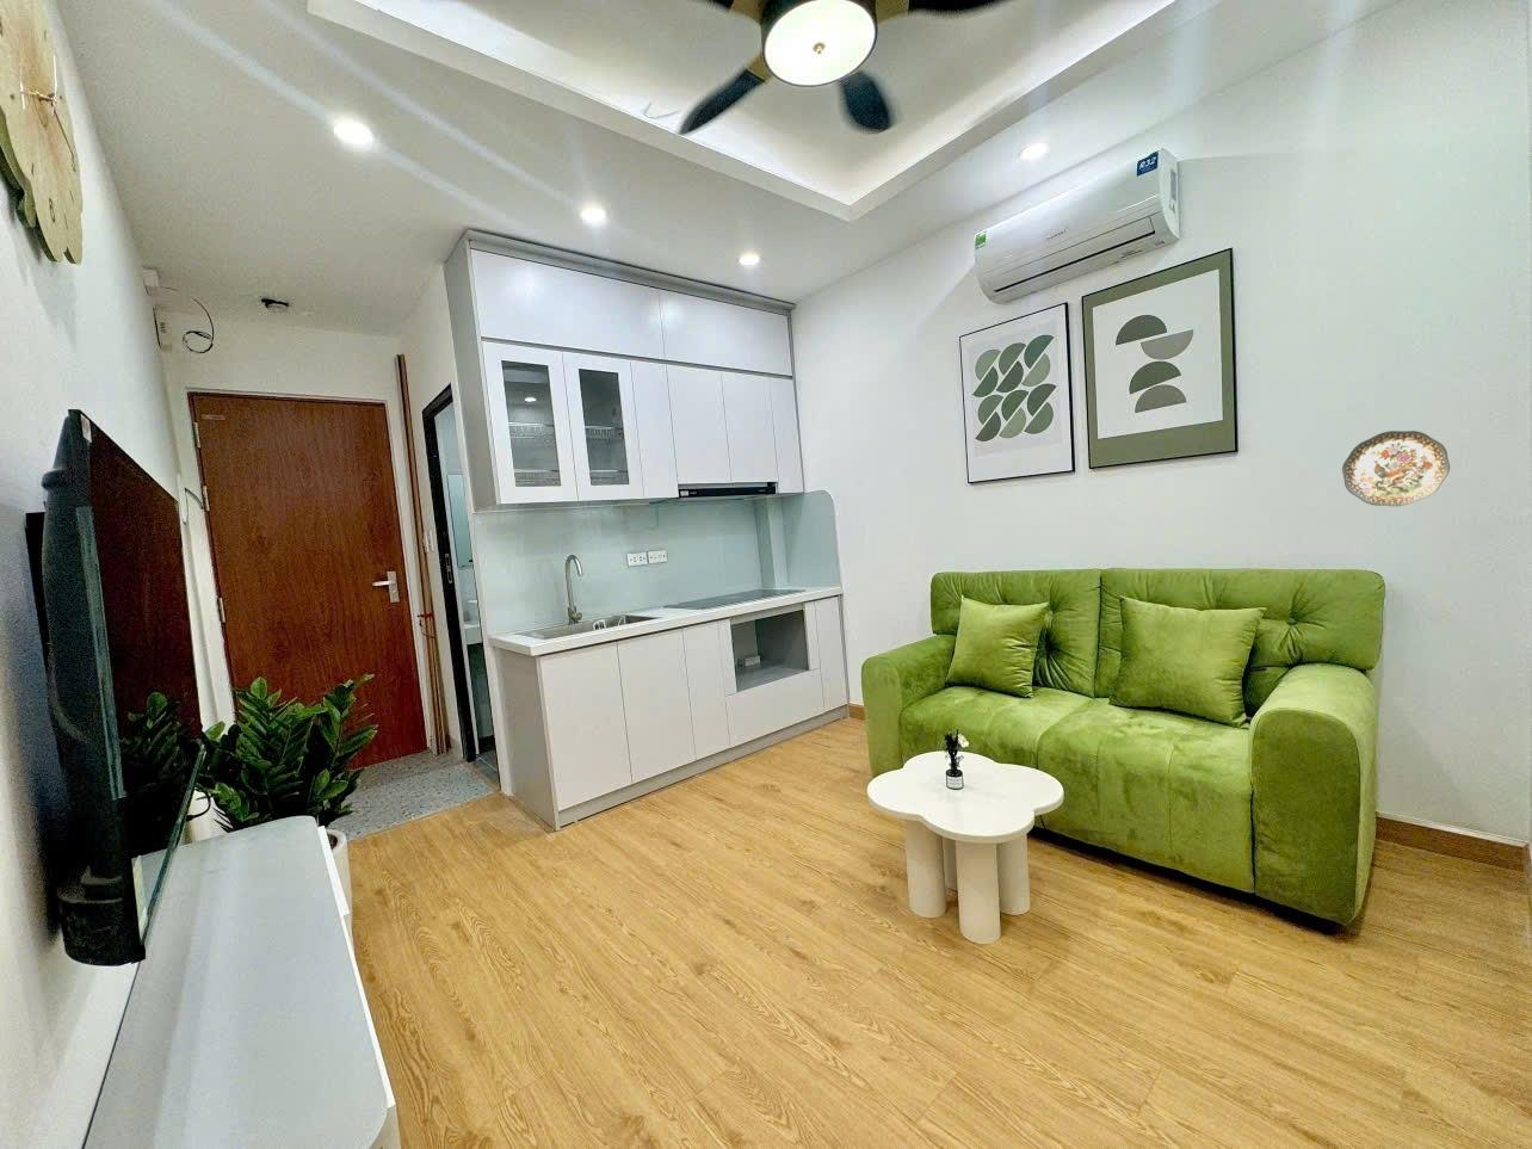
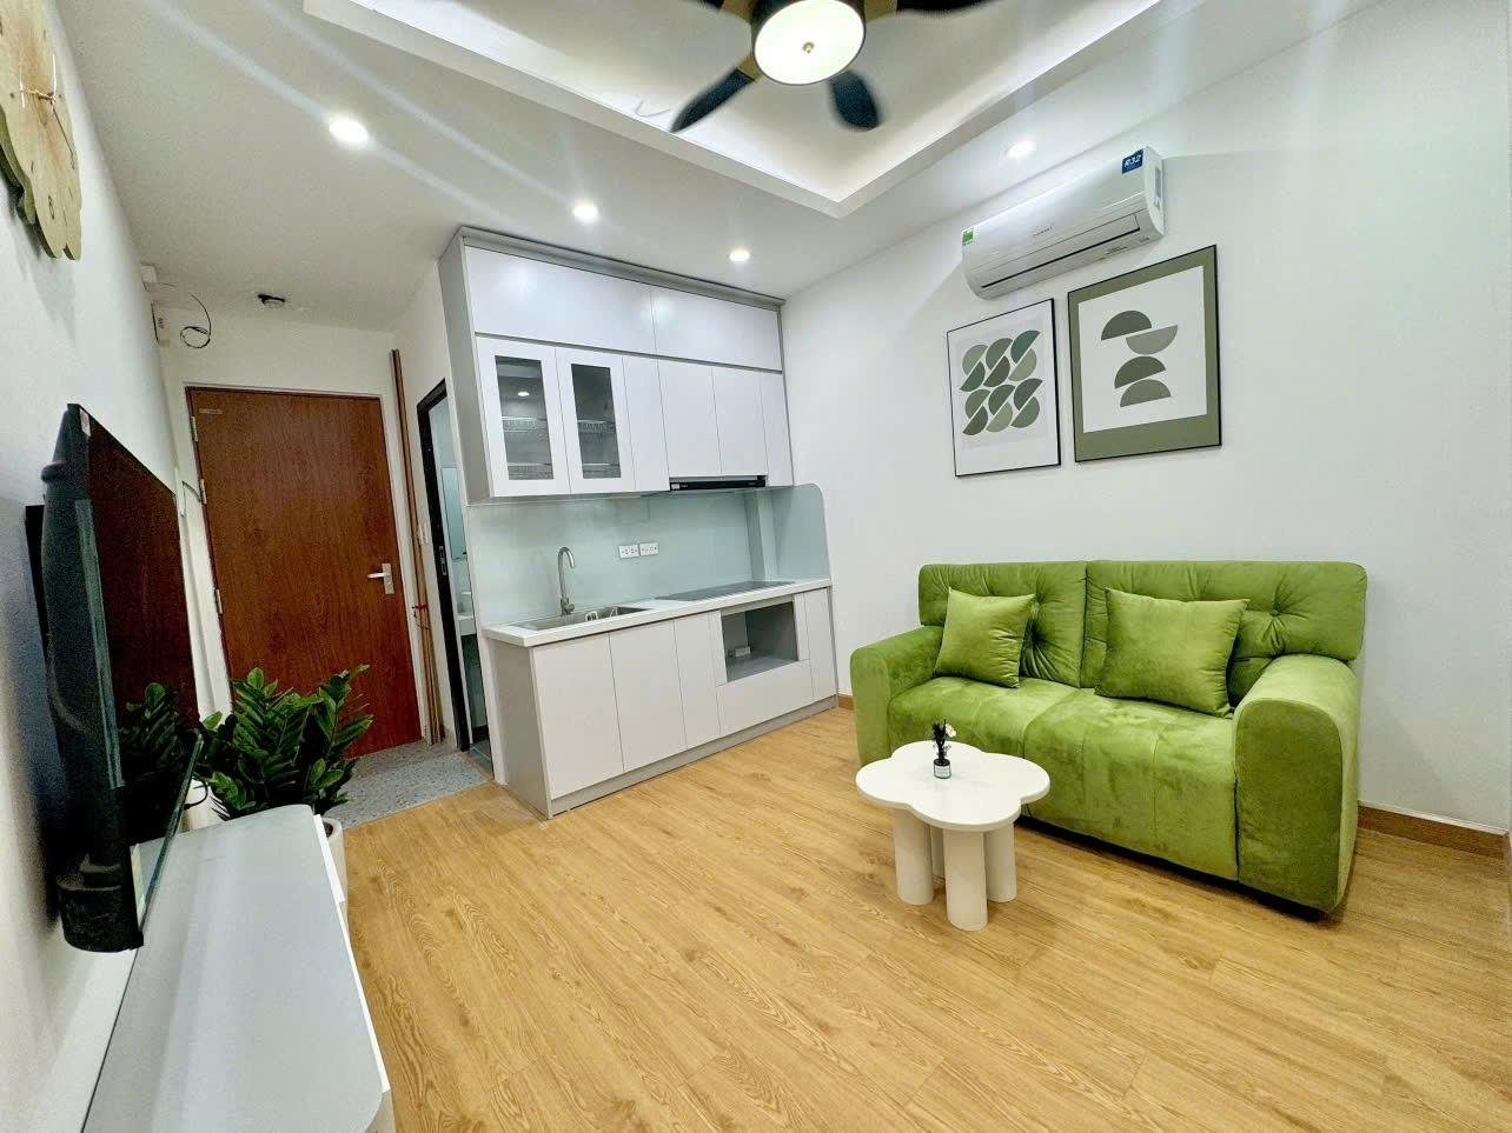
- decorative plate (1393, 468)
